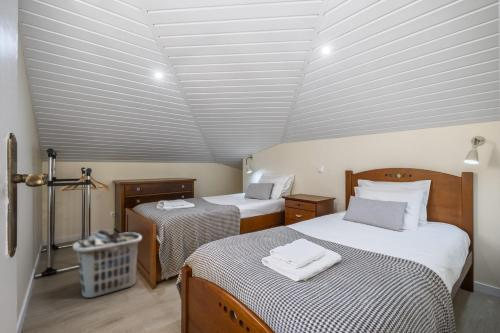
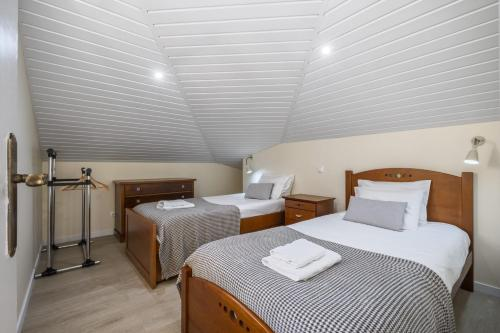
- clothes hamper (109, 258)
